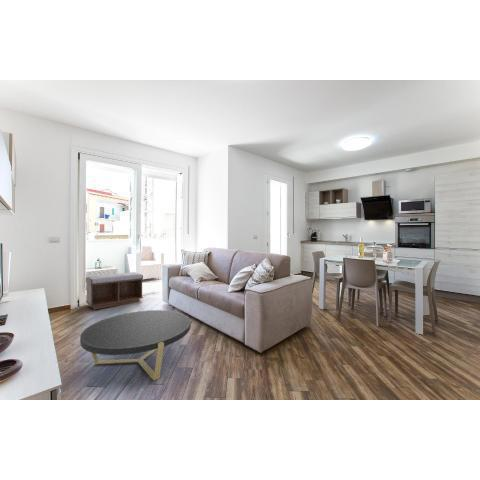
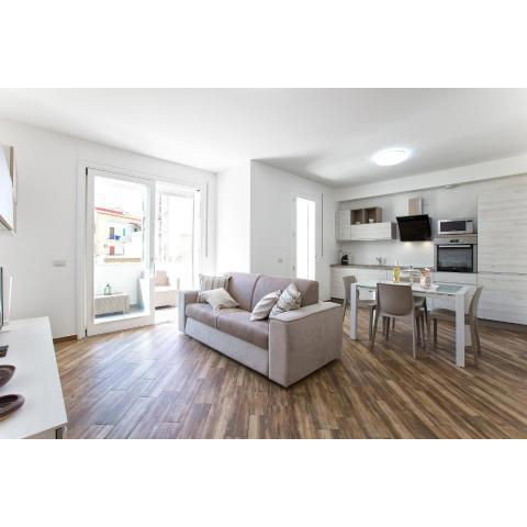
- coffee table (140, 342)
- bench (115, 288)
